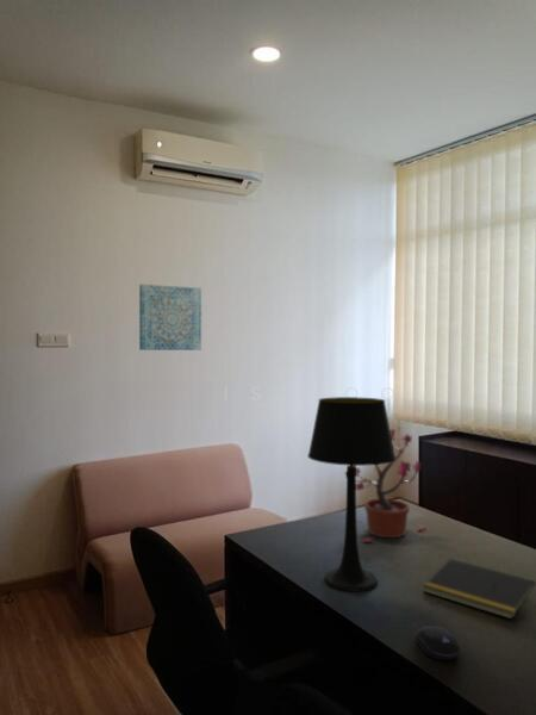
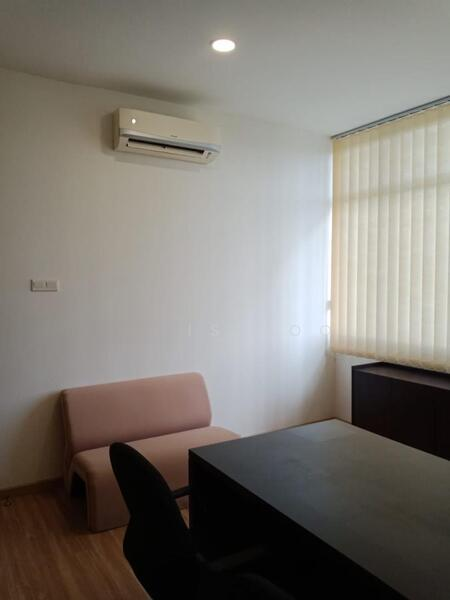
- table lamp (350, 490)
- wall art (170, 318)
- potted plant (382, 483)
- notepad (478, 585)
- computer mouse (436, 638)
